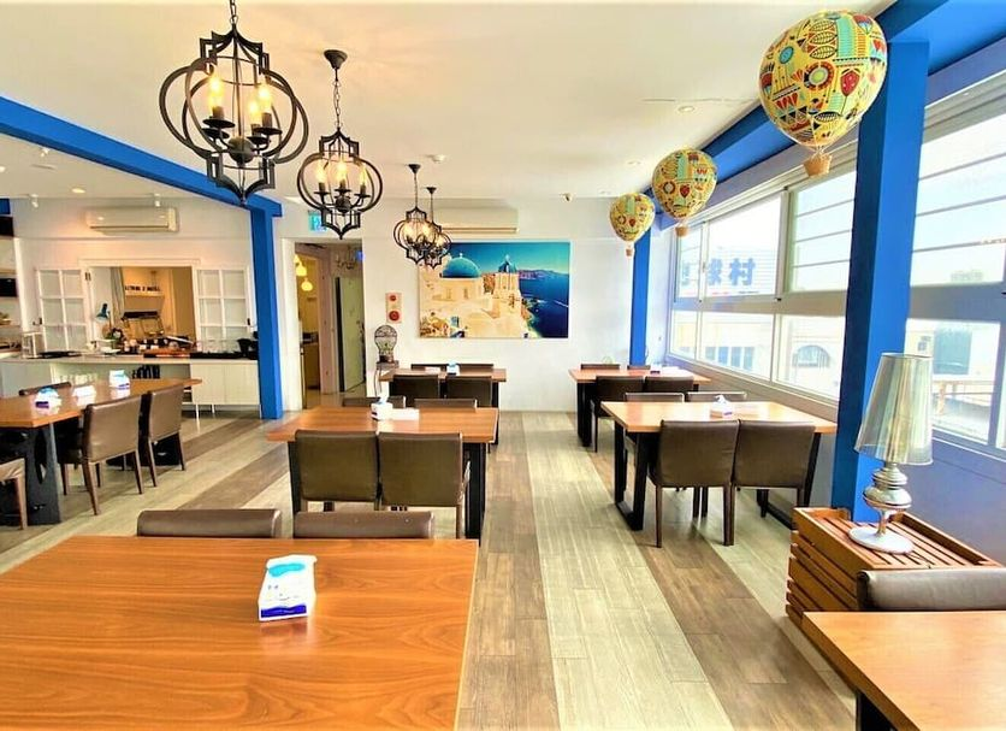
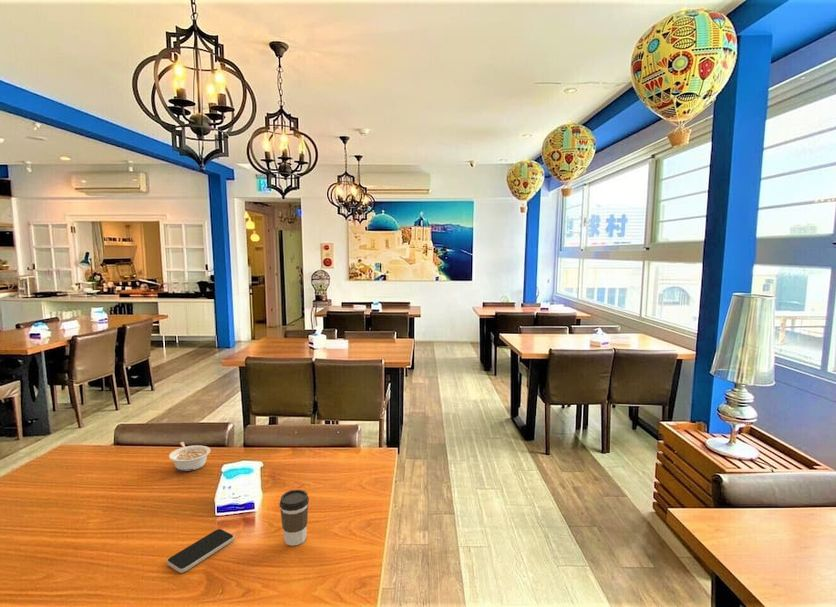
+ smartphone (202, 549)
+ legume (189, 457)
+ coffee cup (294, 517)
